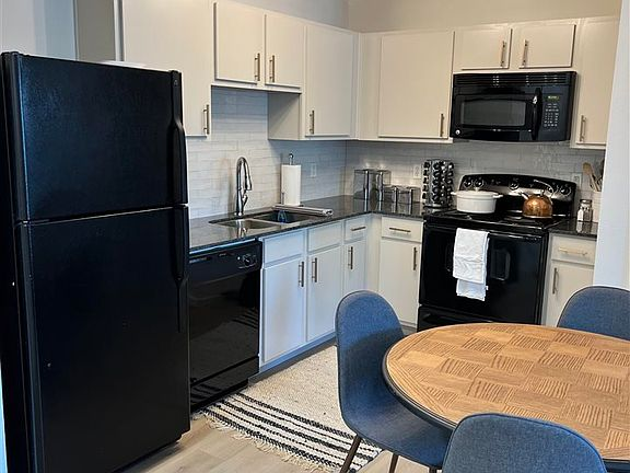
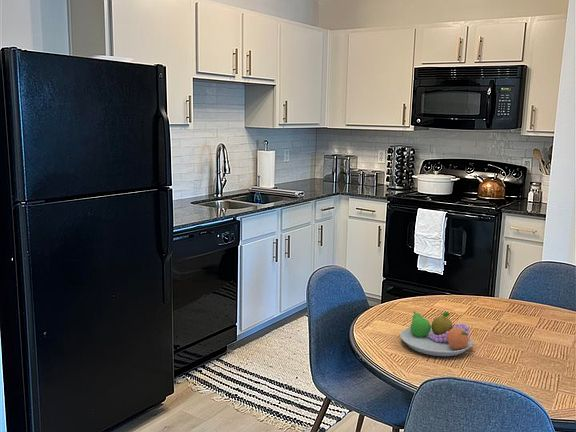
+ fruit bowl (435, 330)
